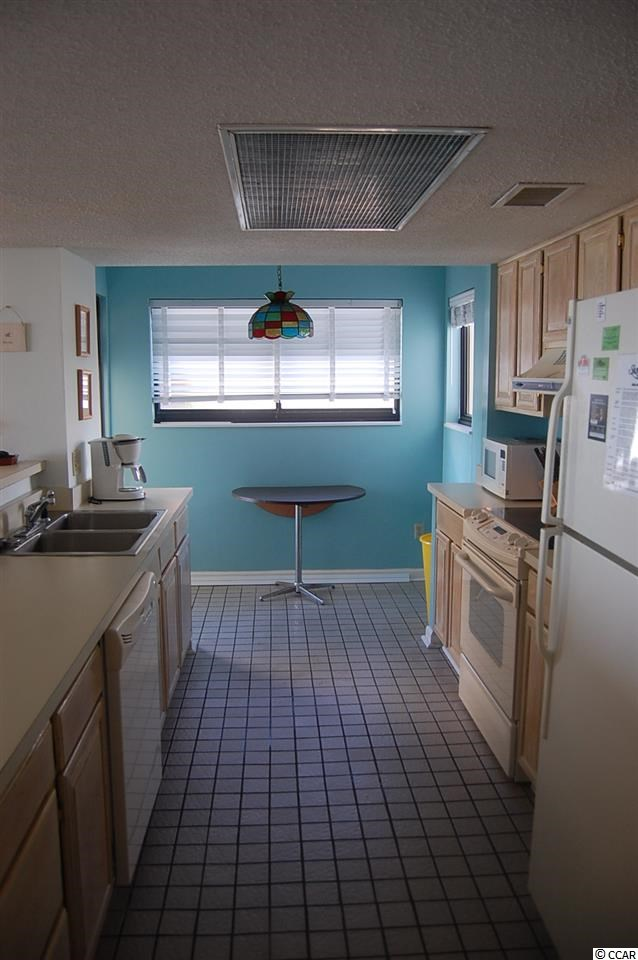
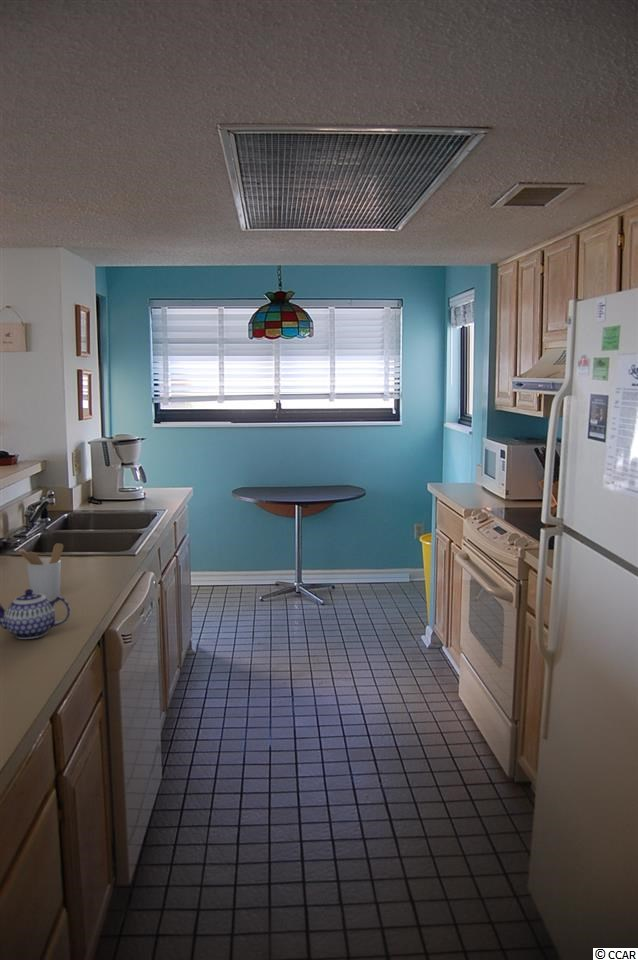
+ utensil holder (39, 573)
+ teapot (30, 612)
